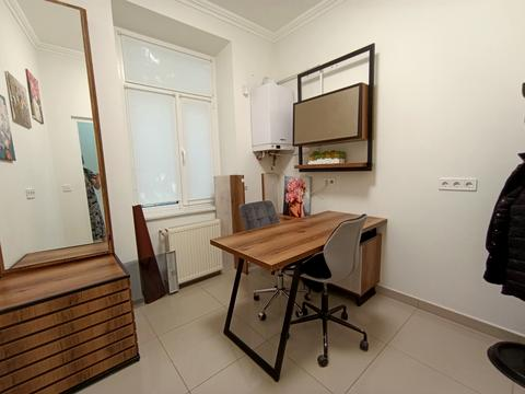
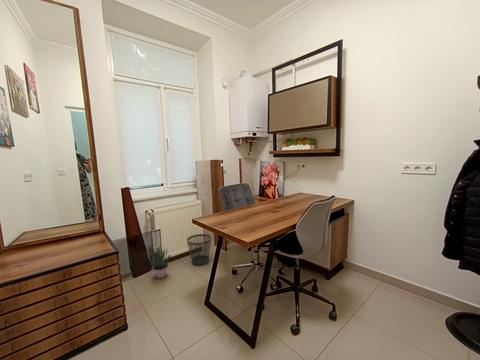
+ wastebasket (199, 249)
+ potted plant (159, 262)
